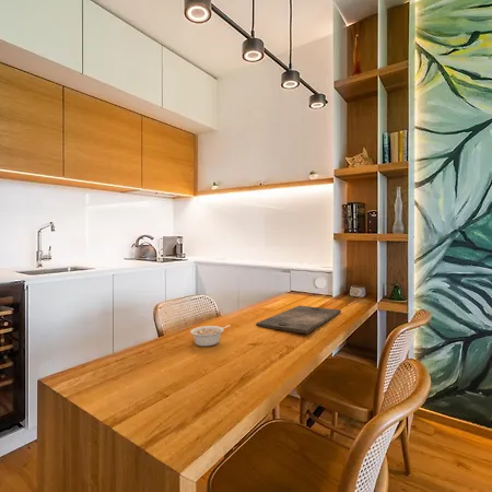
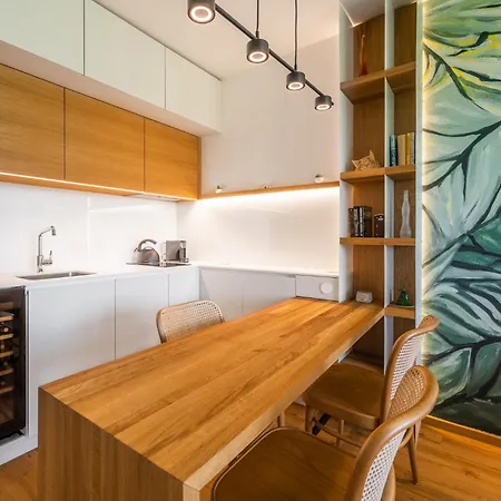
- cutting board (302, 317)
- legume (208, 335)
